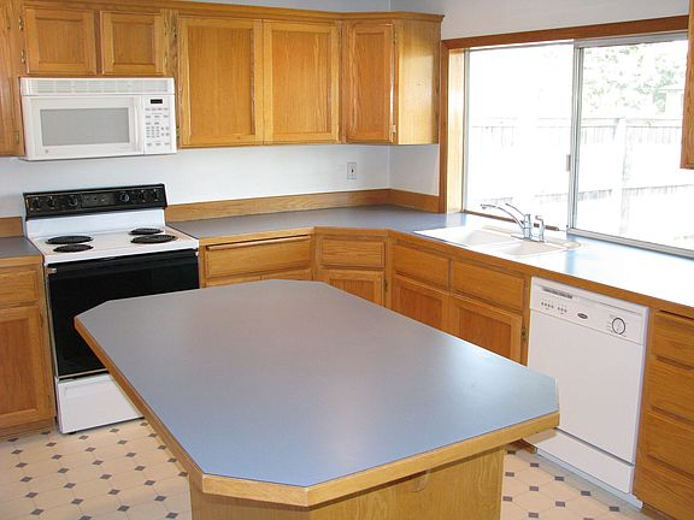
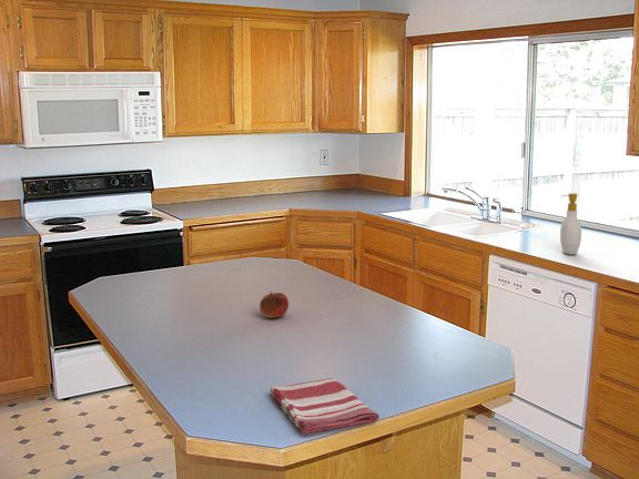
+ dish towel (321, 401)
+ fruit (274, 304)
+ soap bottle (570, 223)
